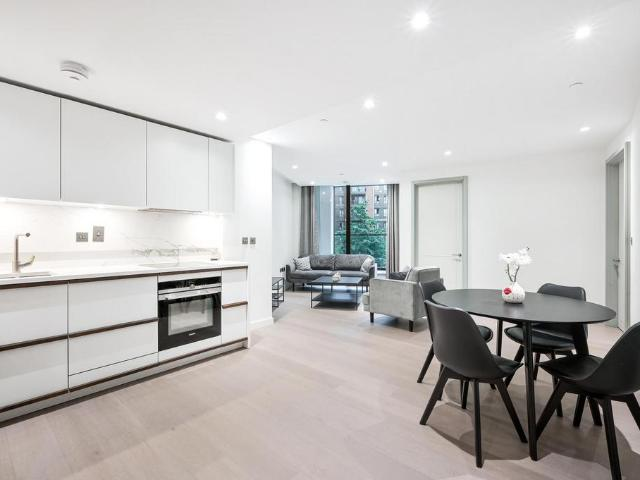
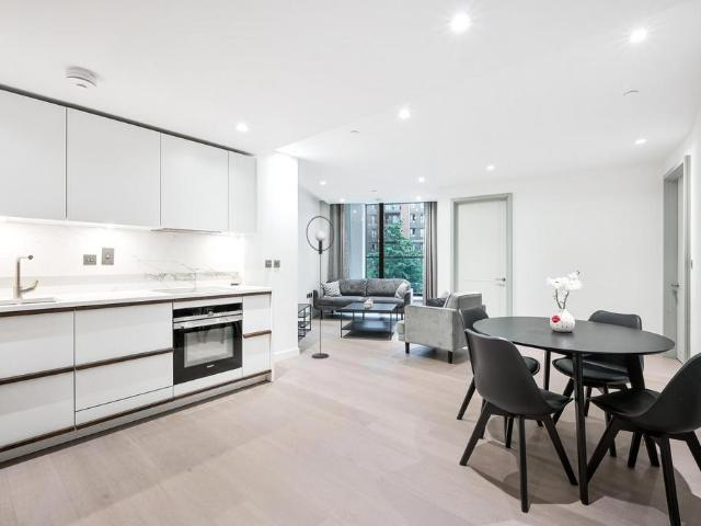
+ floor lamp (320, 286)
